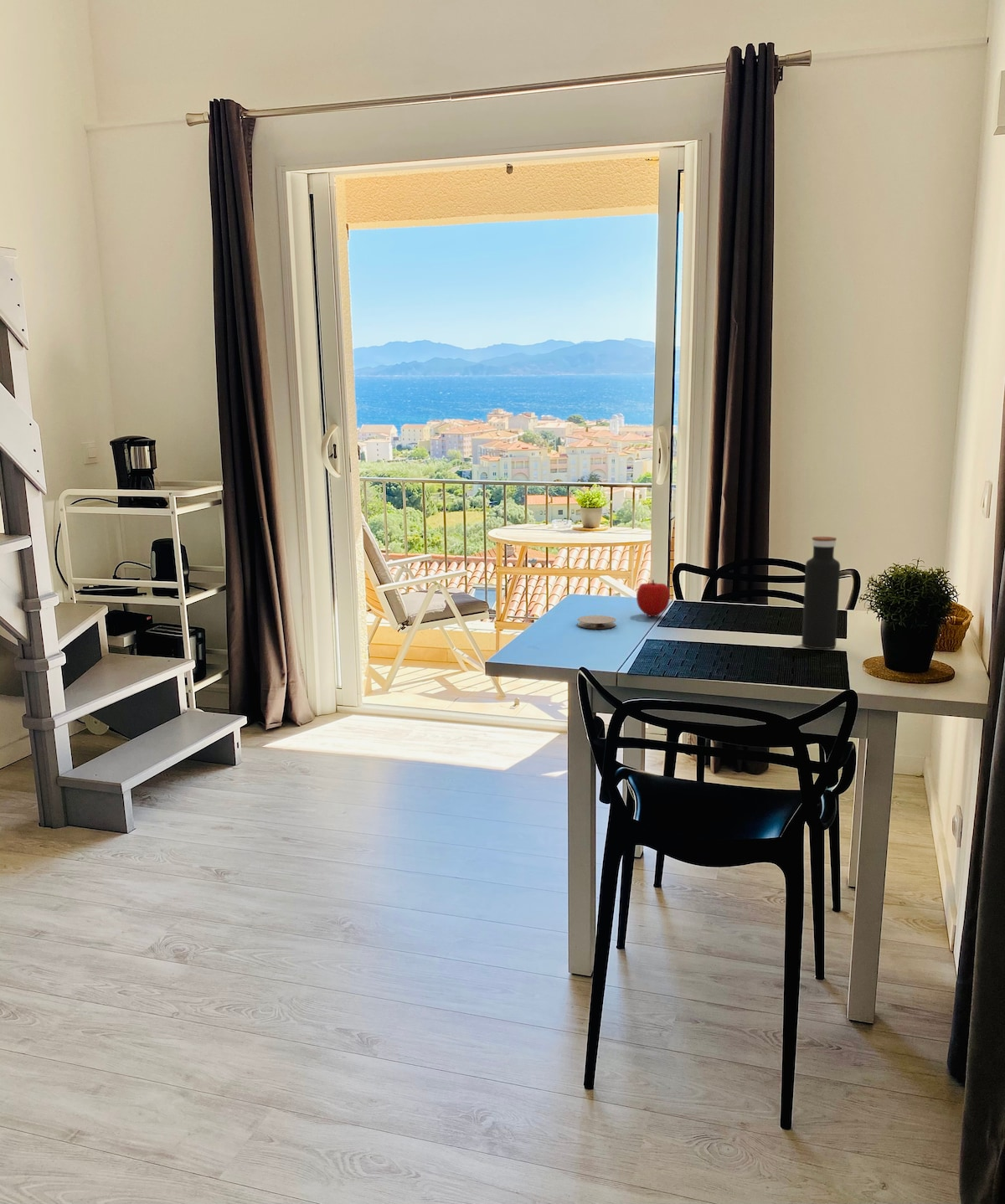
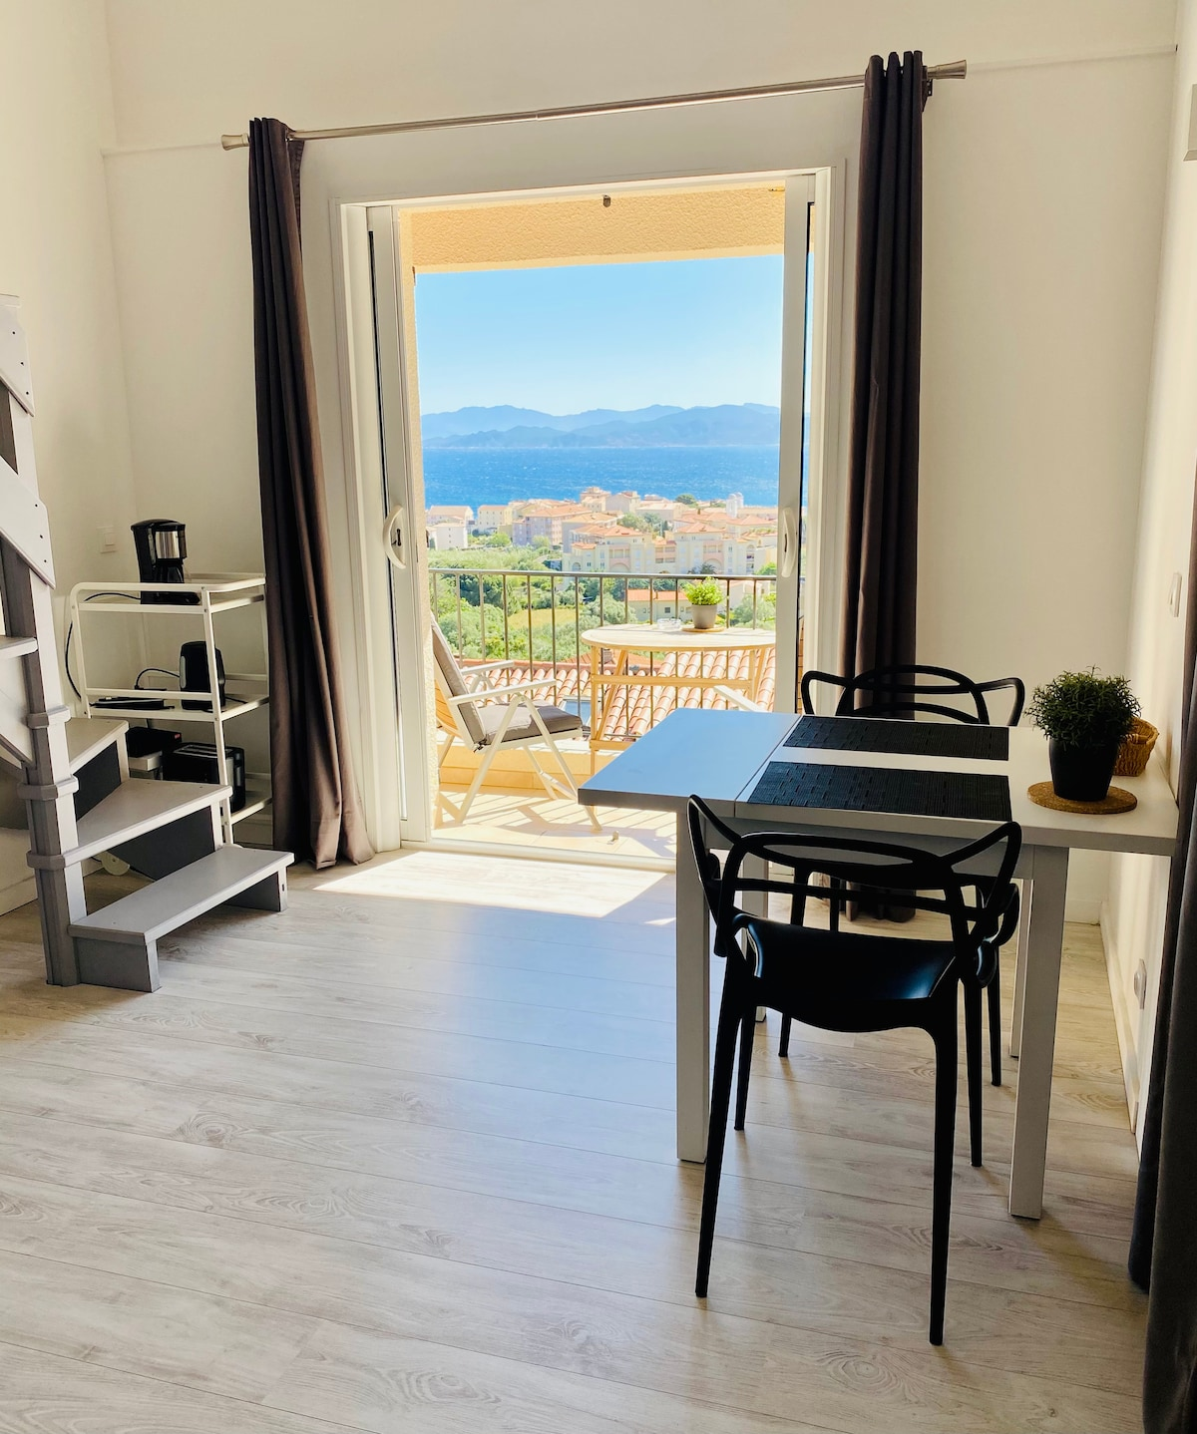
- fruit (652, 597)
- water bottle (821, 592)
- coaster (596, 621)
